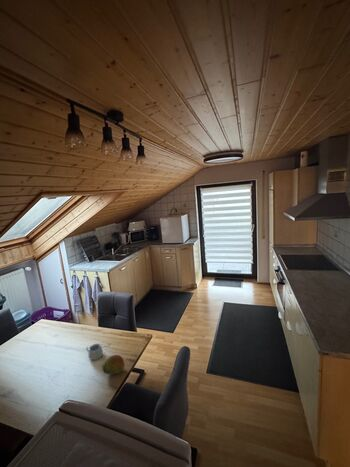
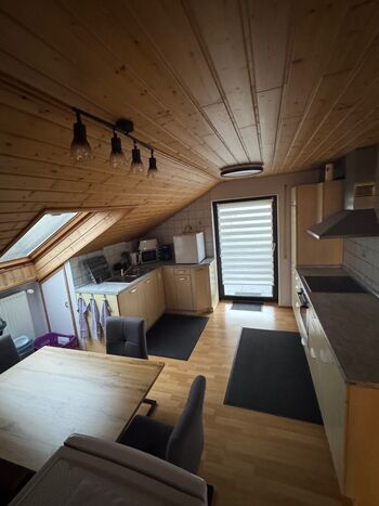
- mug (93, 351)
- fruit (113, 365)
